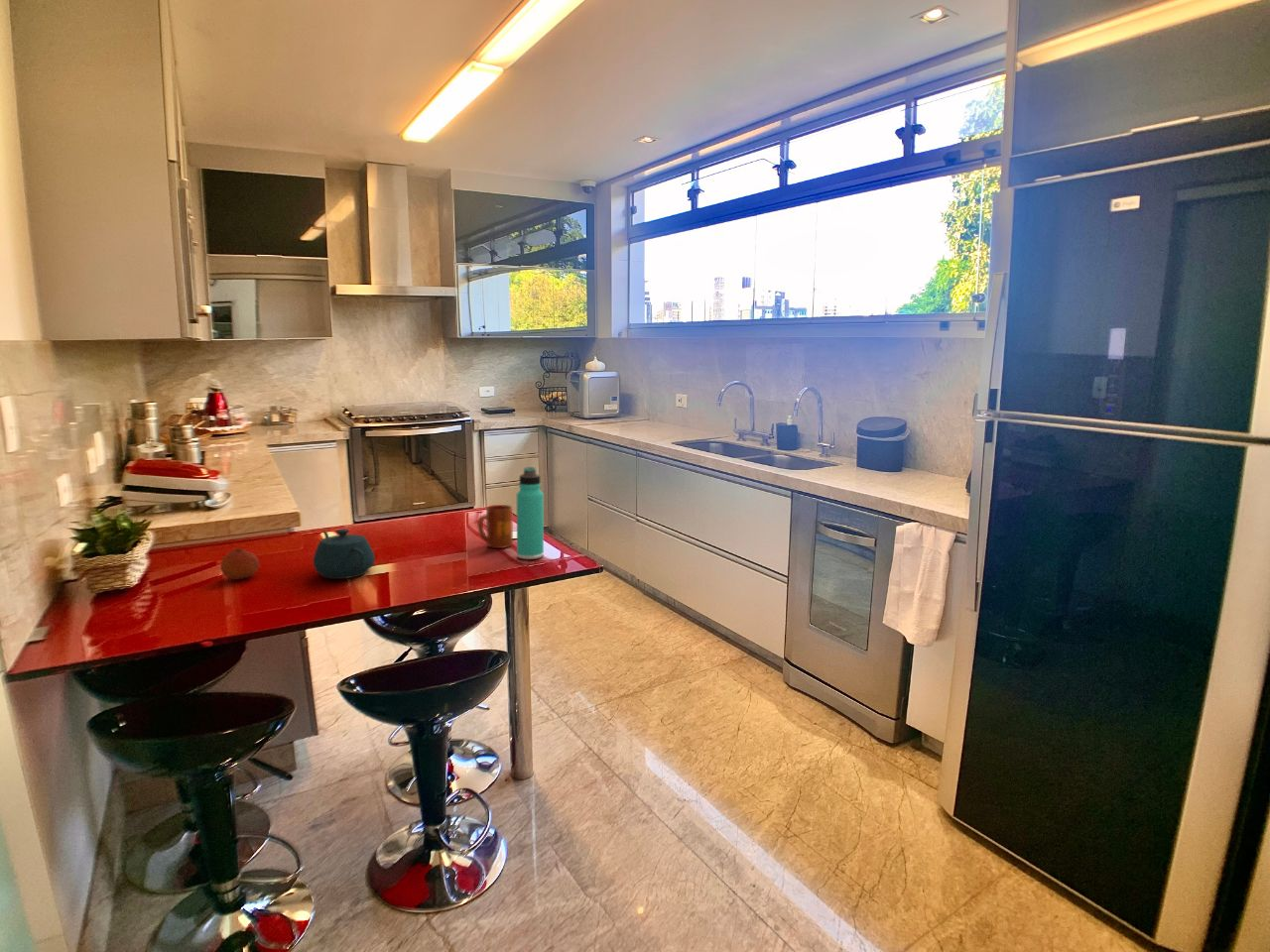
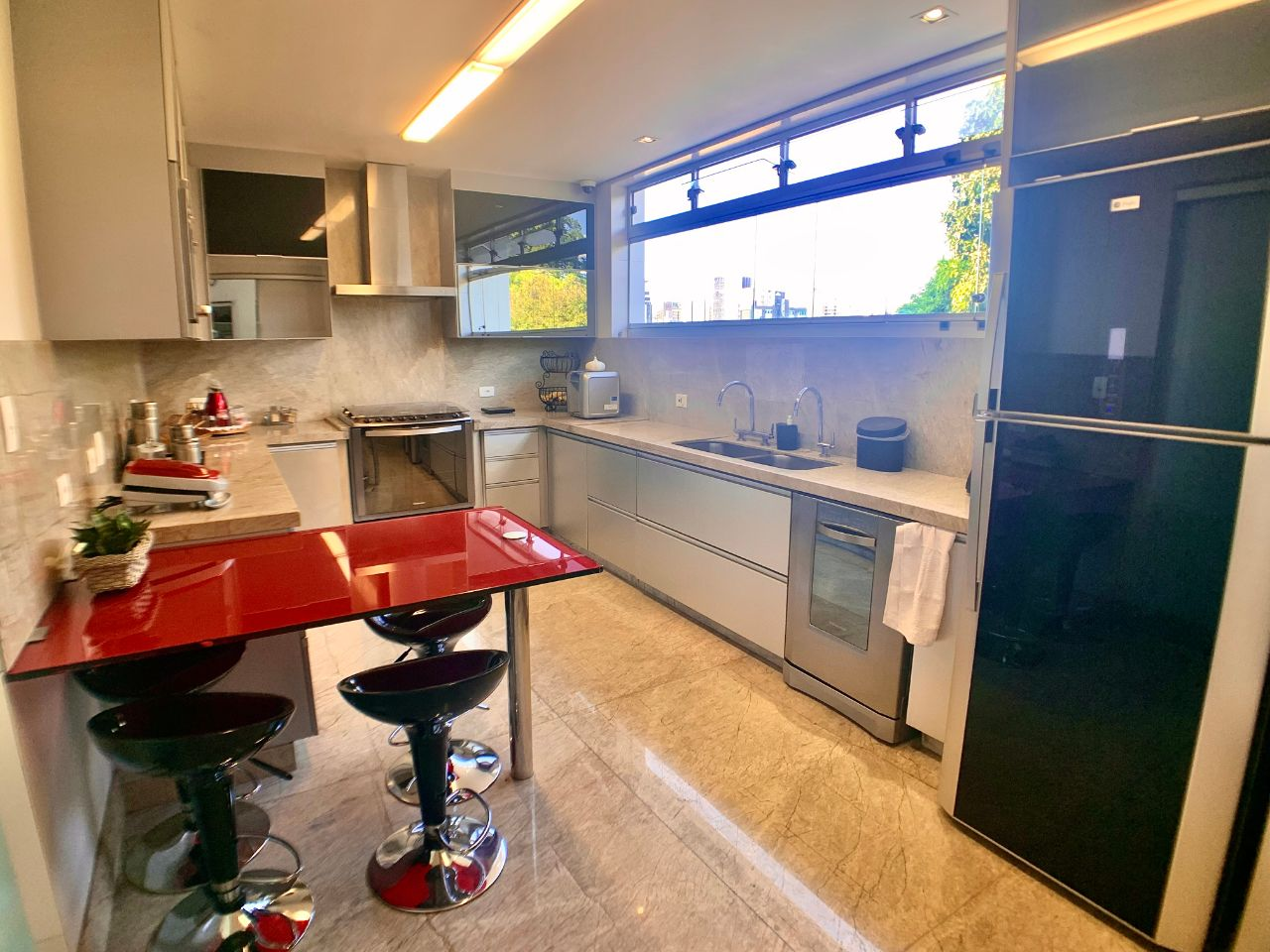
- fruit (240, 563)
- thermos bottle (530, 513)
- mug (494, 527)
- teapot (342, 551)
